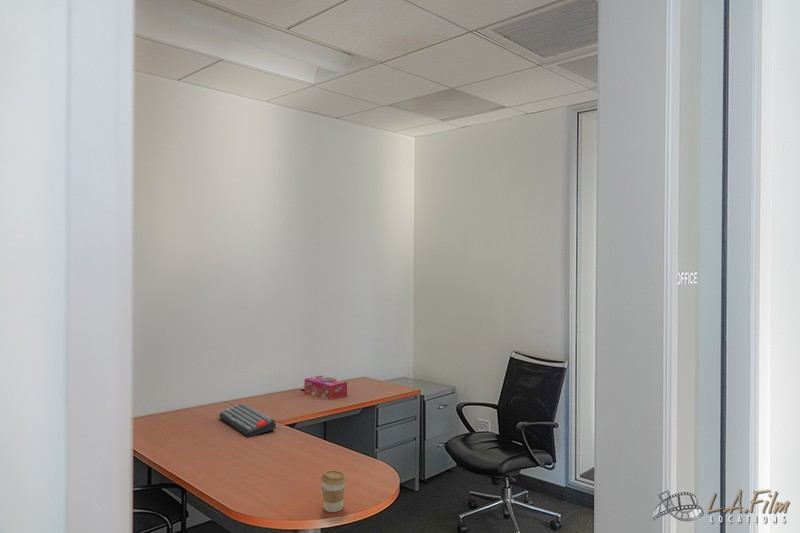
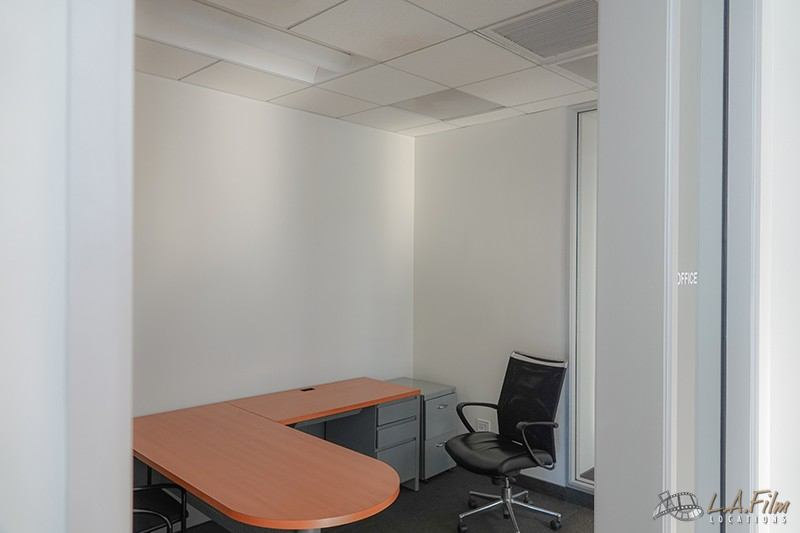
- tissue box (325, 387)
- keyboard (246, 417)
- coffee cup (333, 490)
